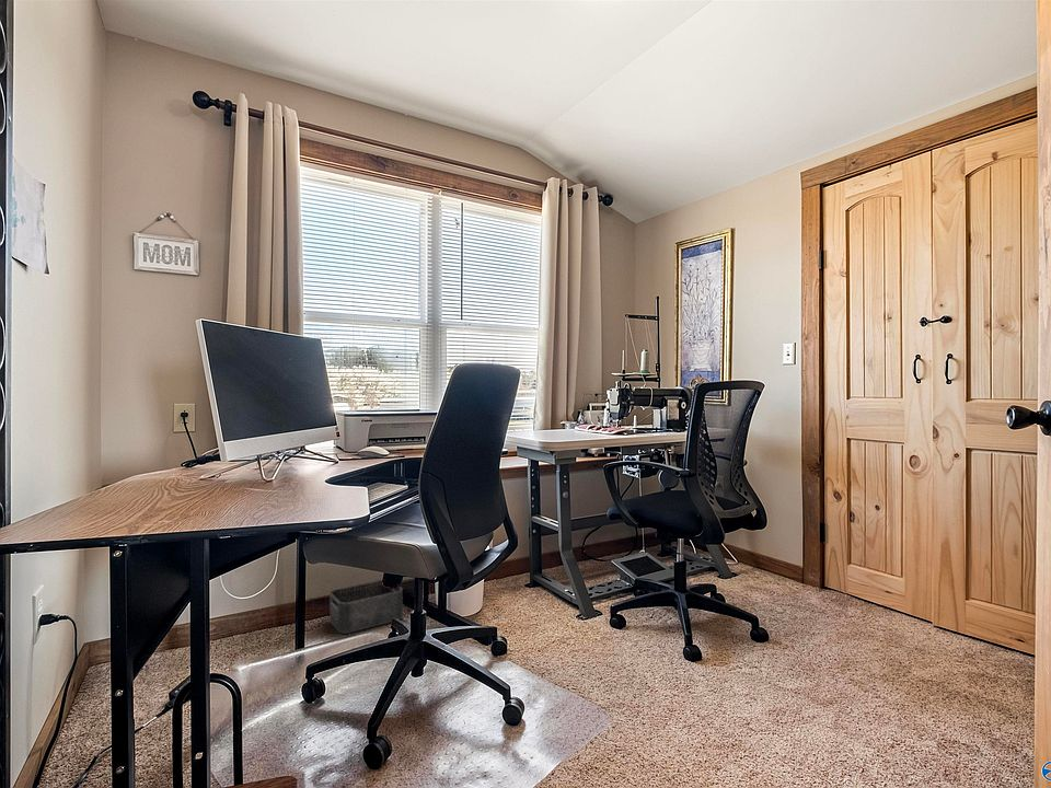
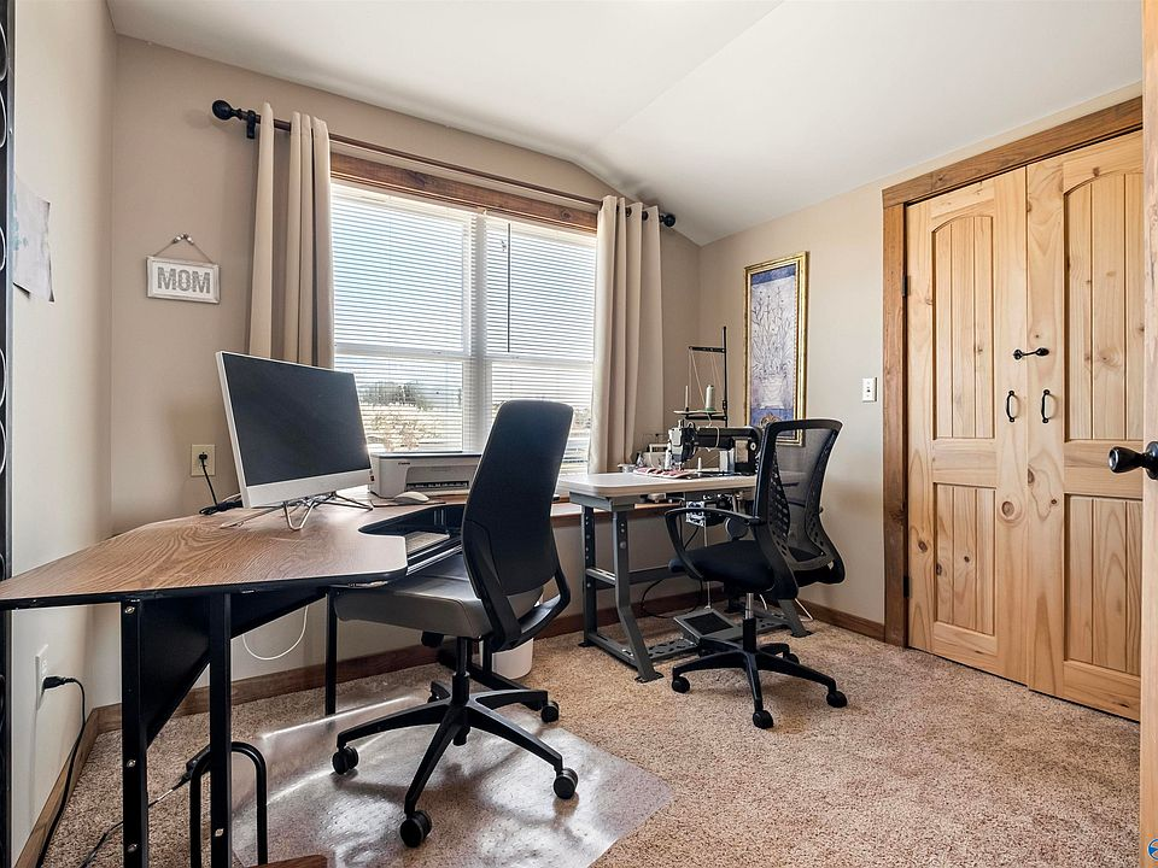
- storage bin (366, 605)
